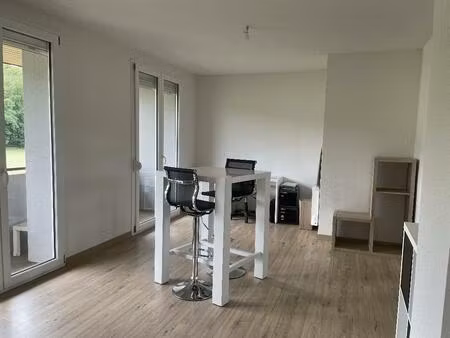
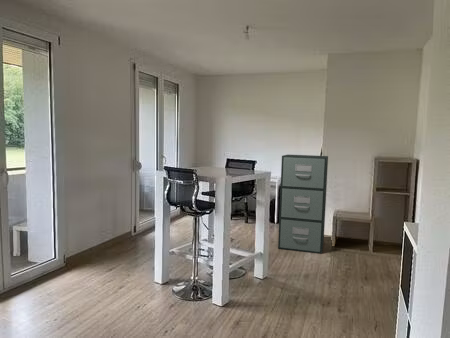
+ filing cabinet (303, 201)
